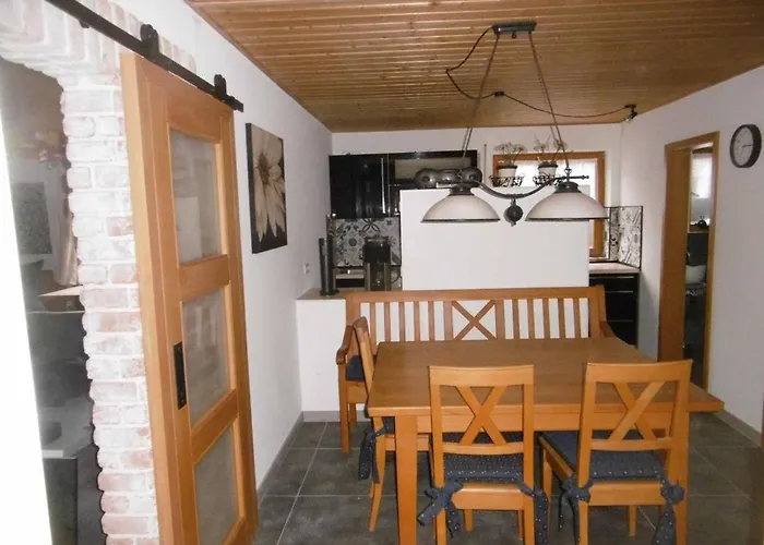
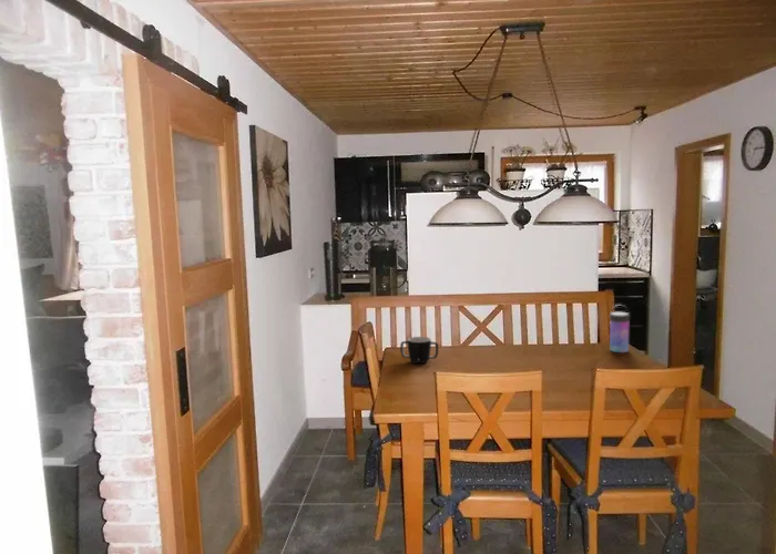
+ mug (419, 350)
+ water bottle (619, 327)
